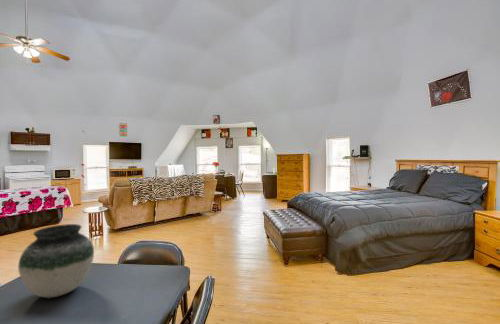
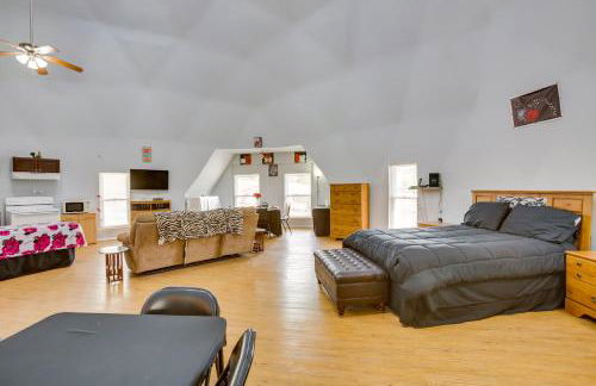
- vase (59, 260)
